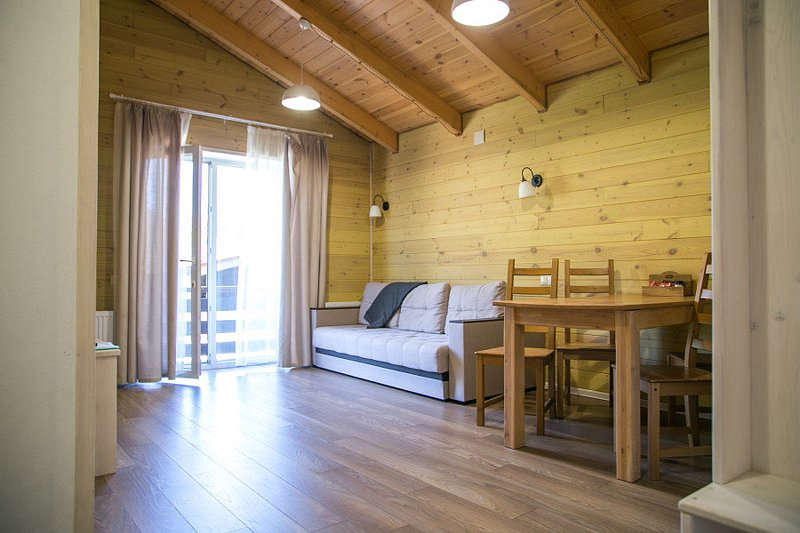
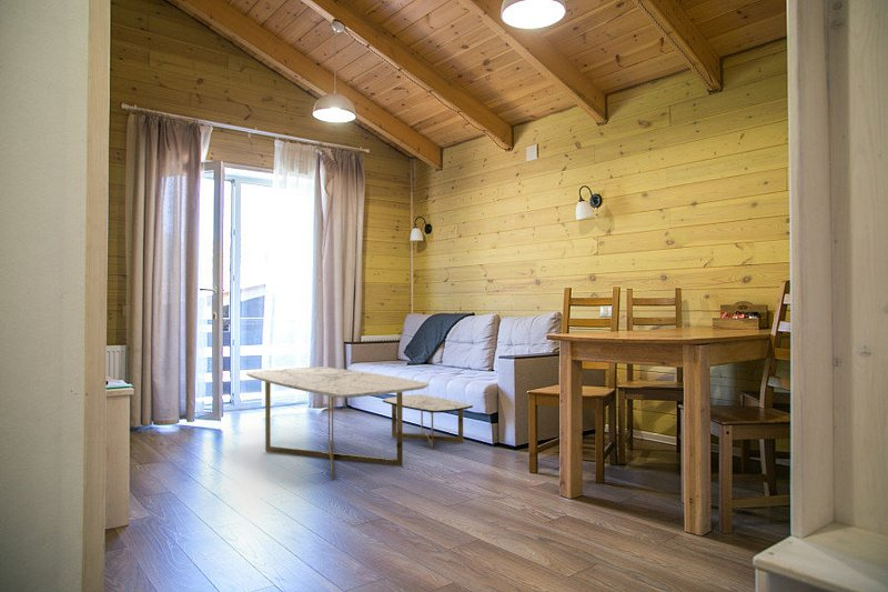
+ coffee table (383, 401)
